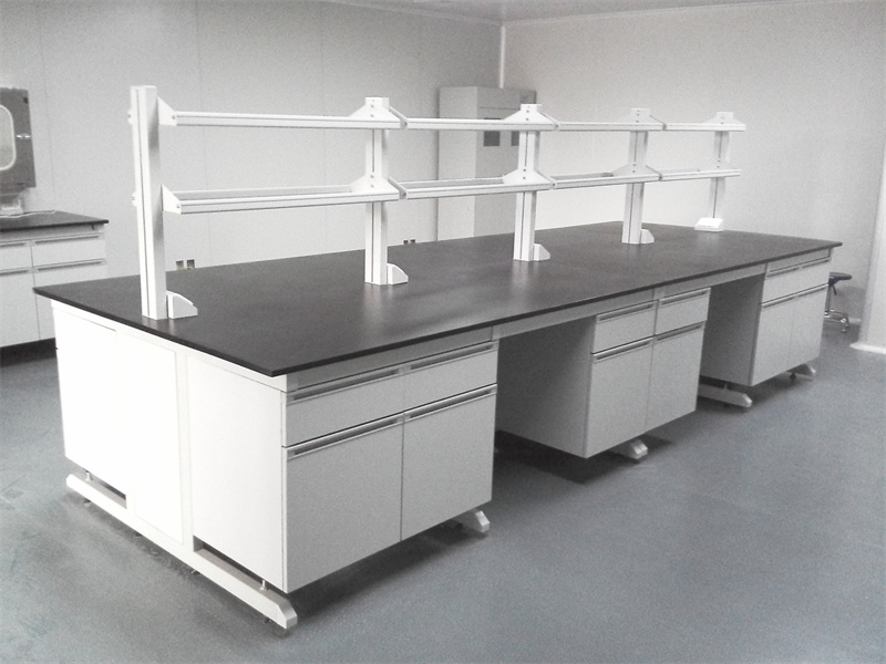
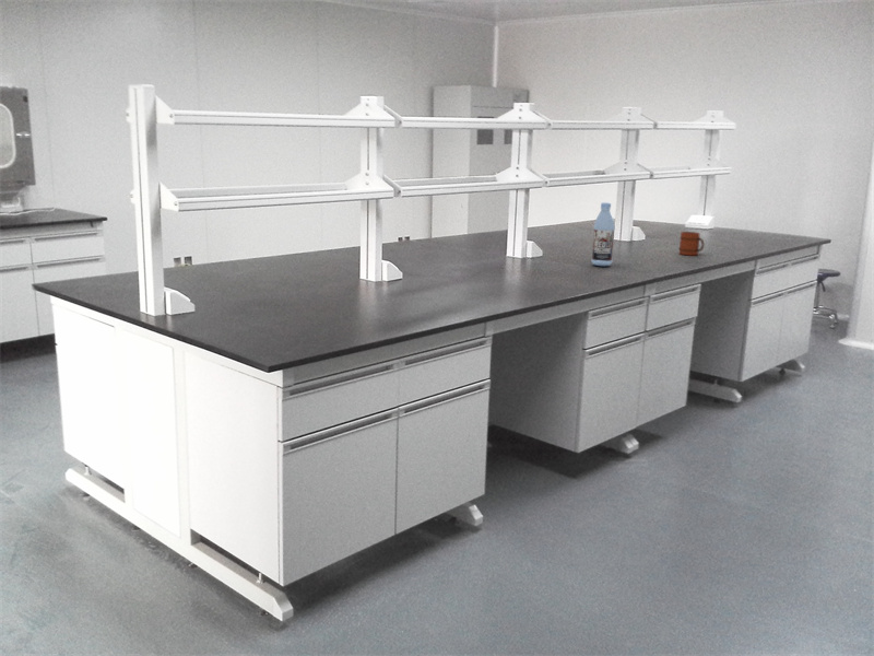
+ beverage bottle (603, 234)
+ mug (692, 243)
